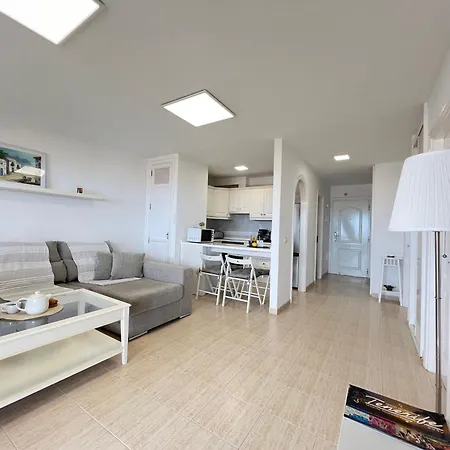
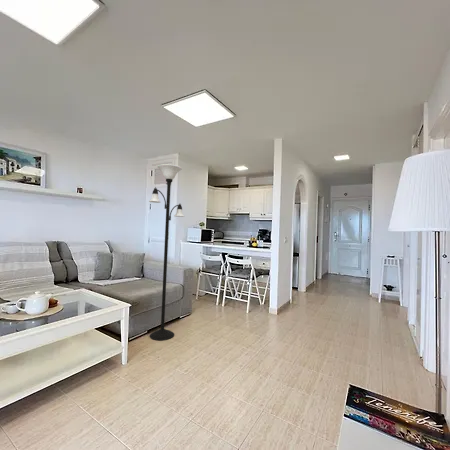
+ floor lamp (165, 250)
